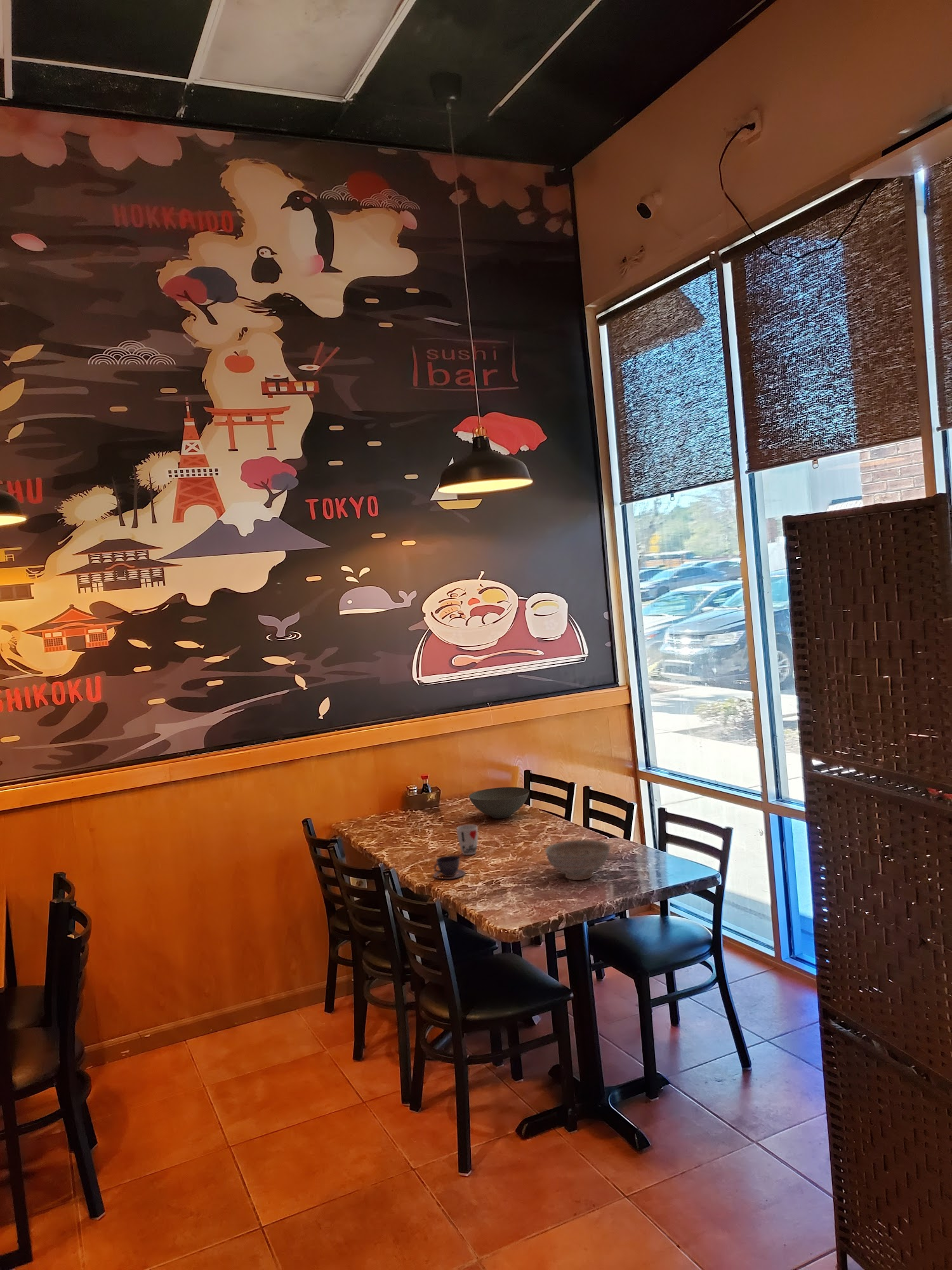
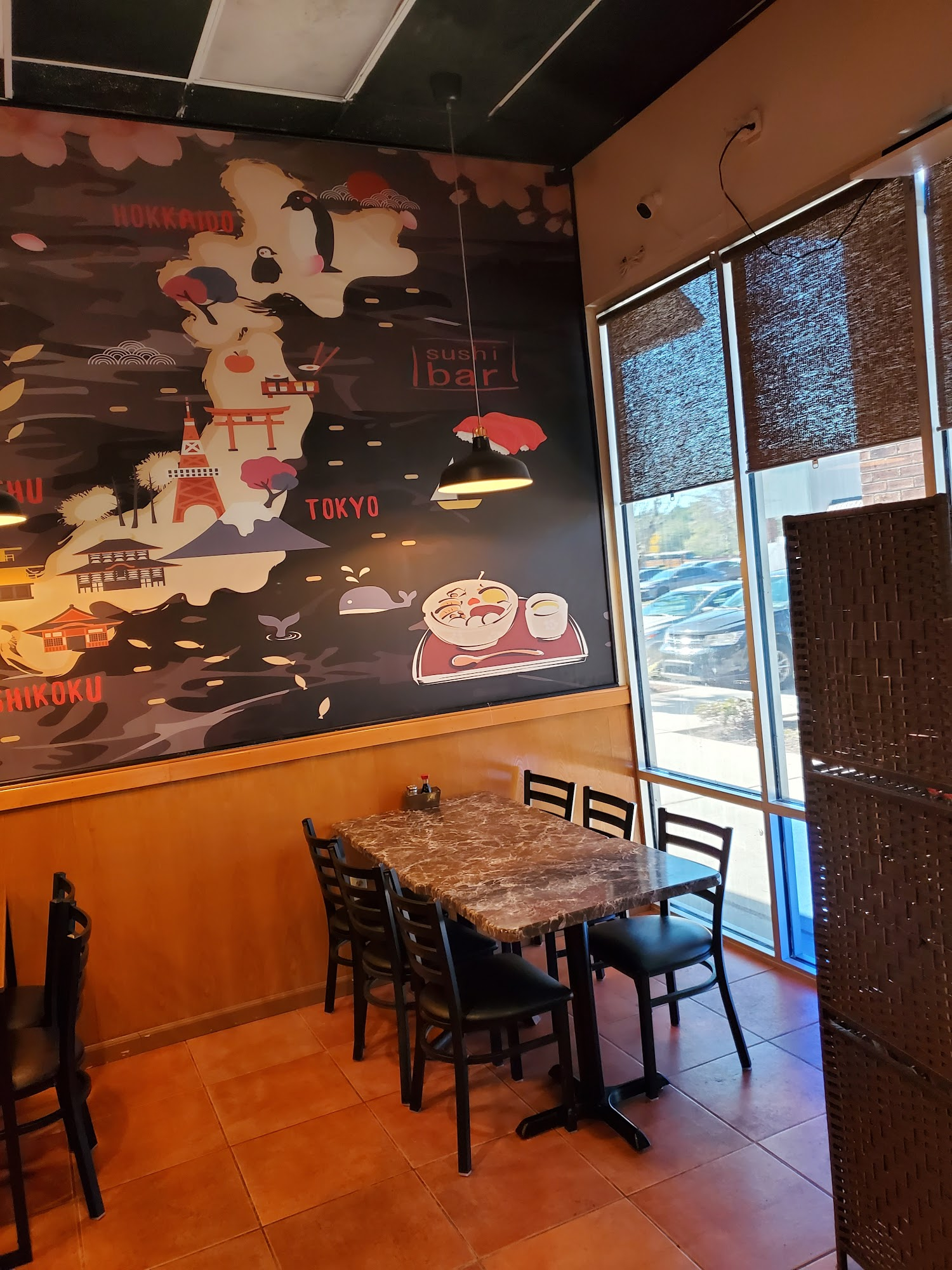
- cup (468, 840)
- bowl (499, 805)
- teacup (448, 867)
- decorative bowl (578, 862)
